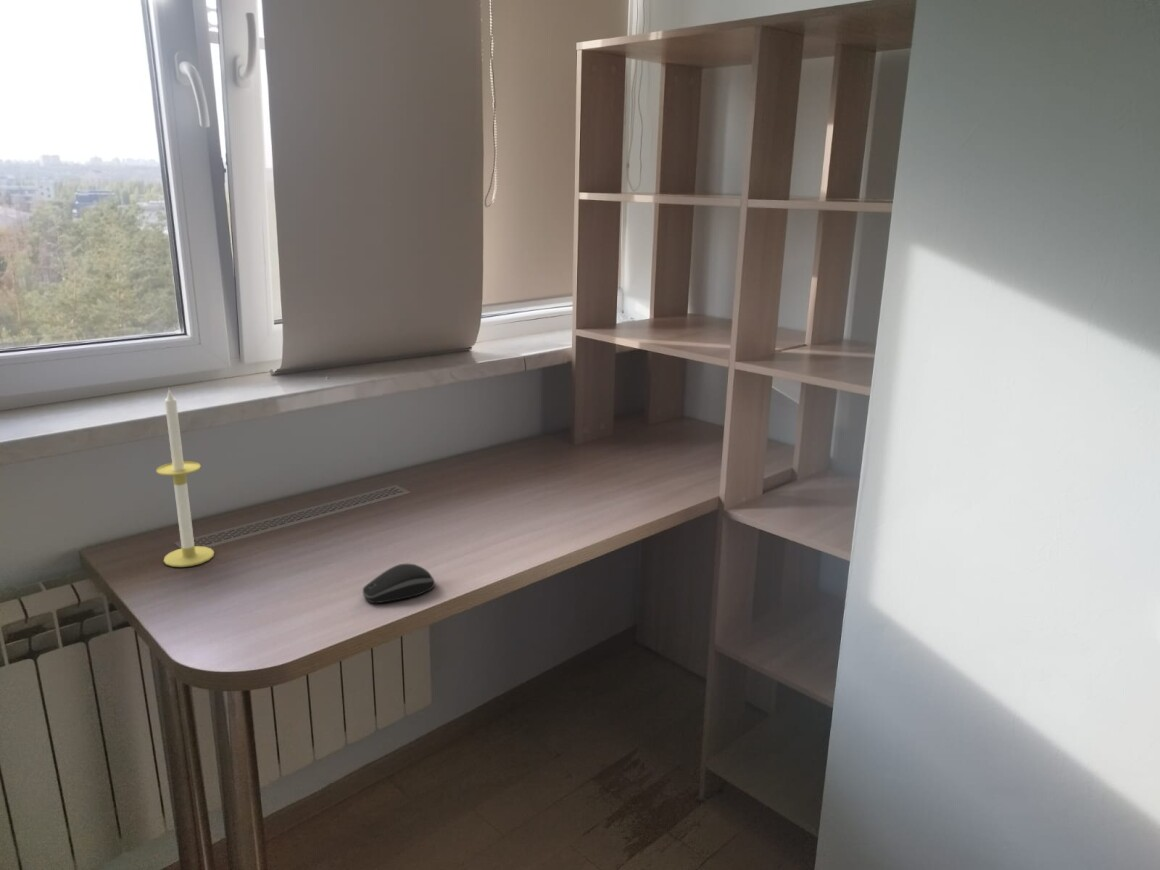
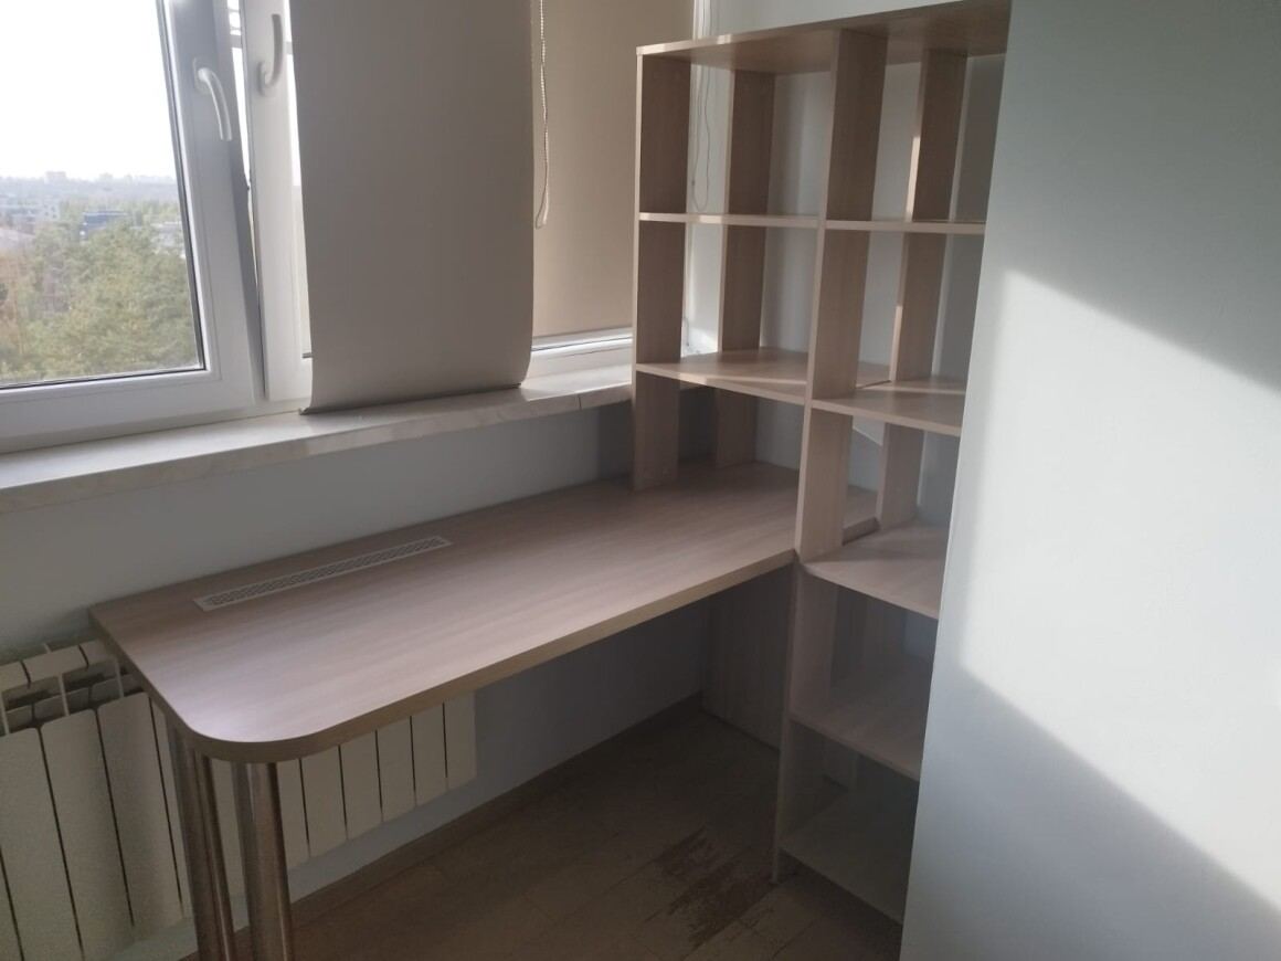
- computer mouse (399, 580)
- candle (179, 475)
